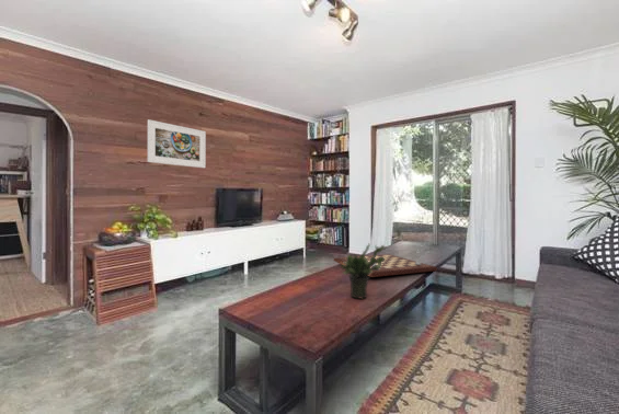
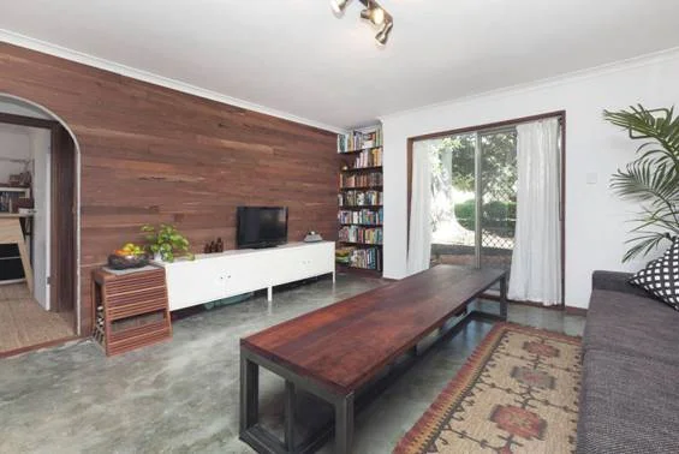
- potted plant (367, 268)
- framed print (179, 145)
- chess set (381, 255)
